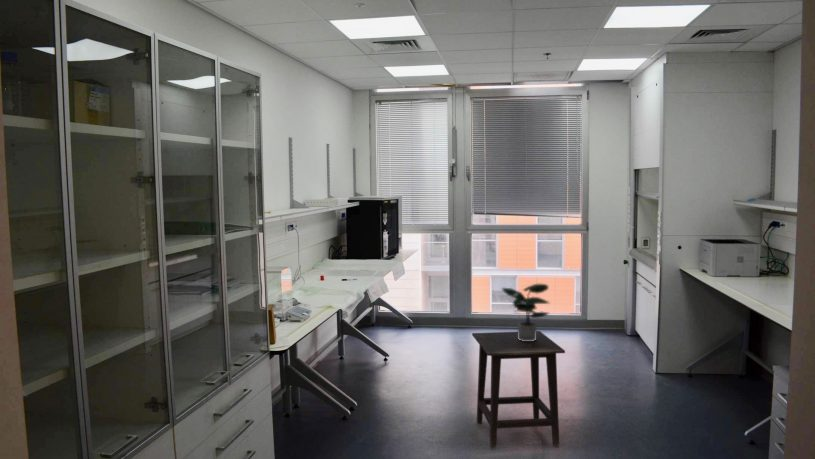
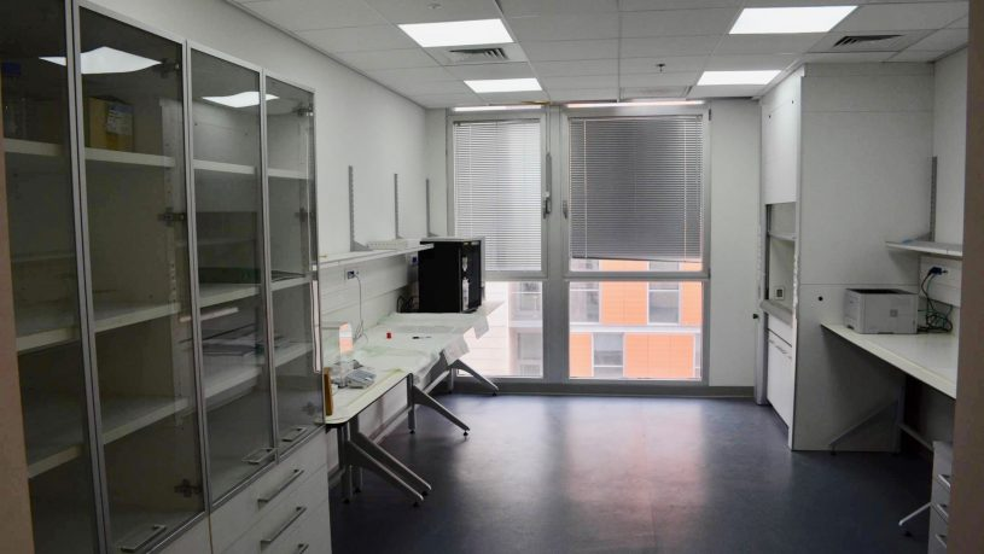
- potted plant (529, 312)
- side table (515, 397)
